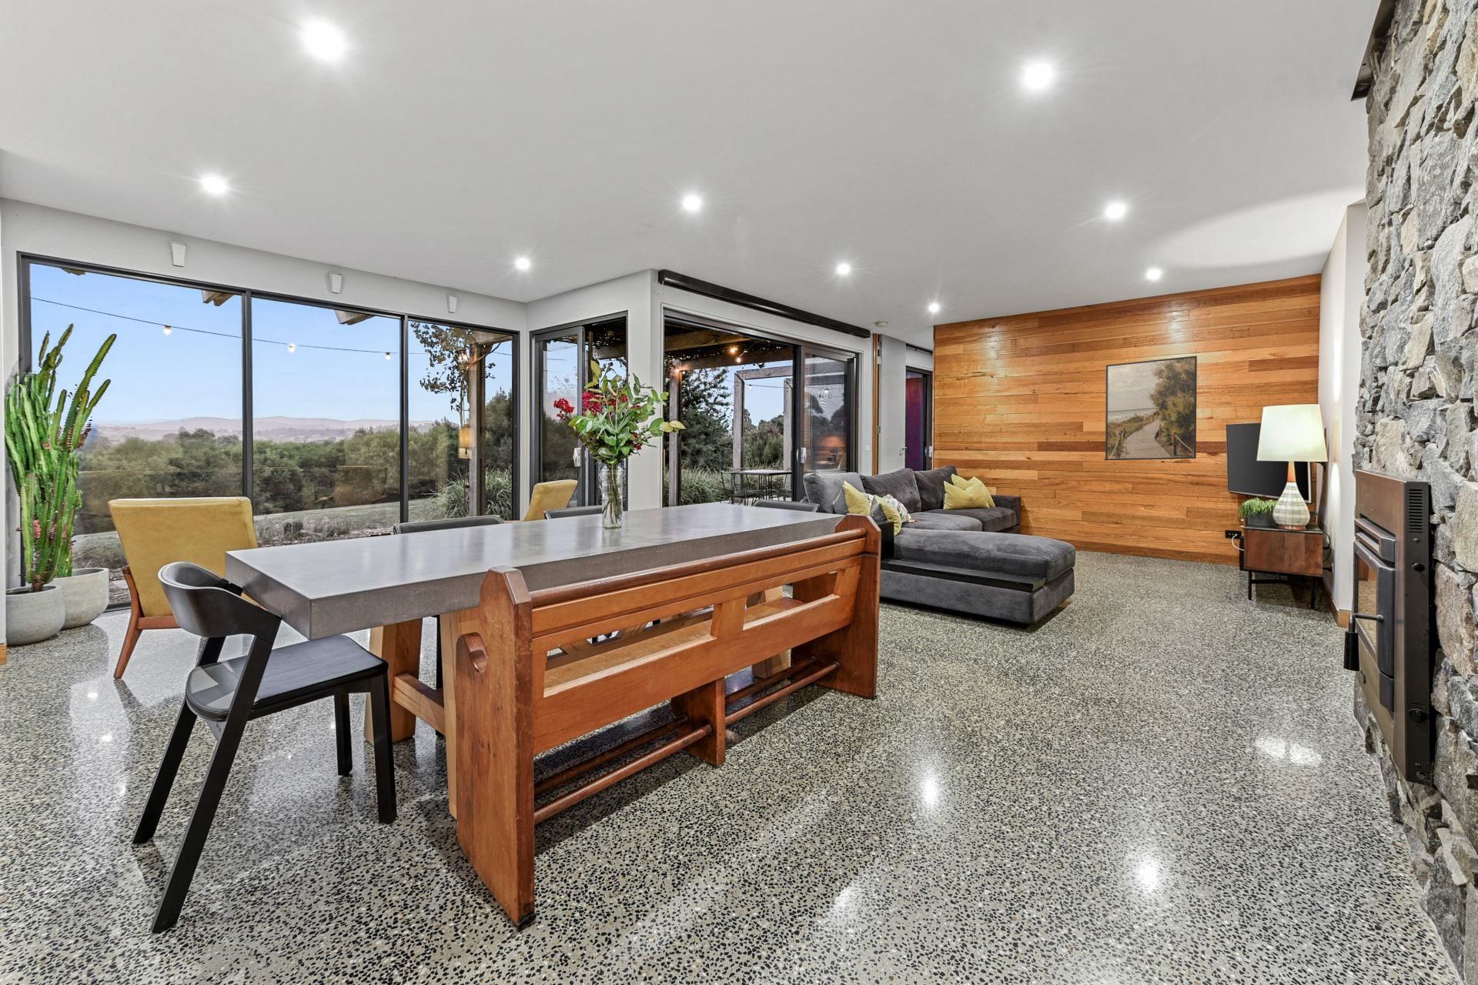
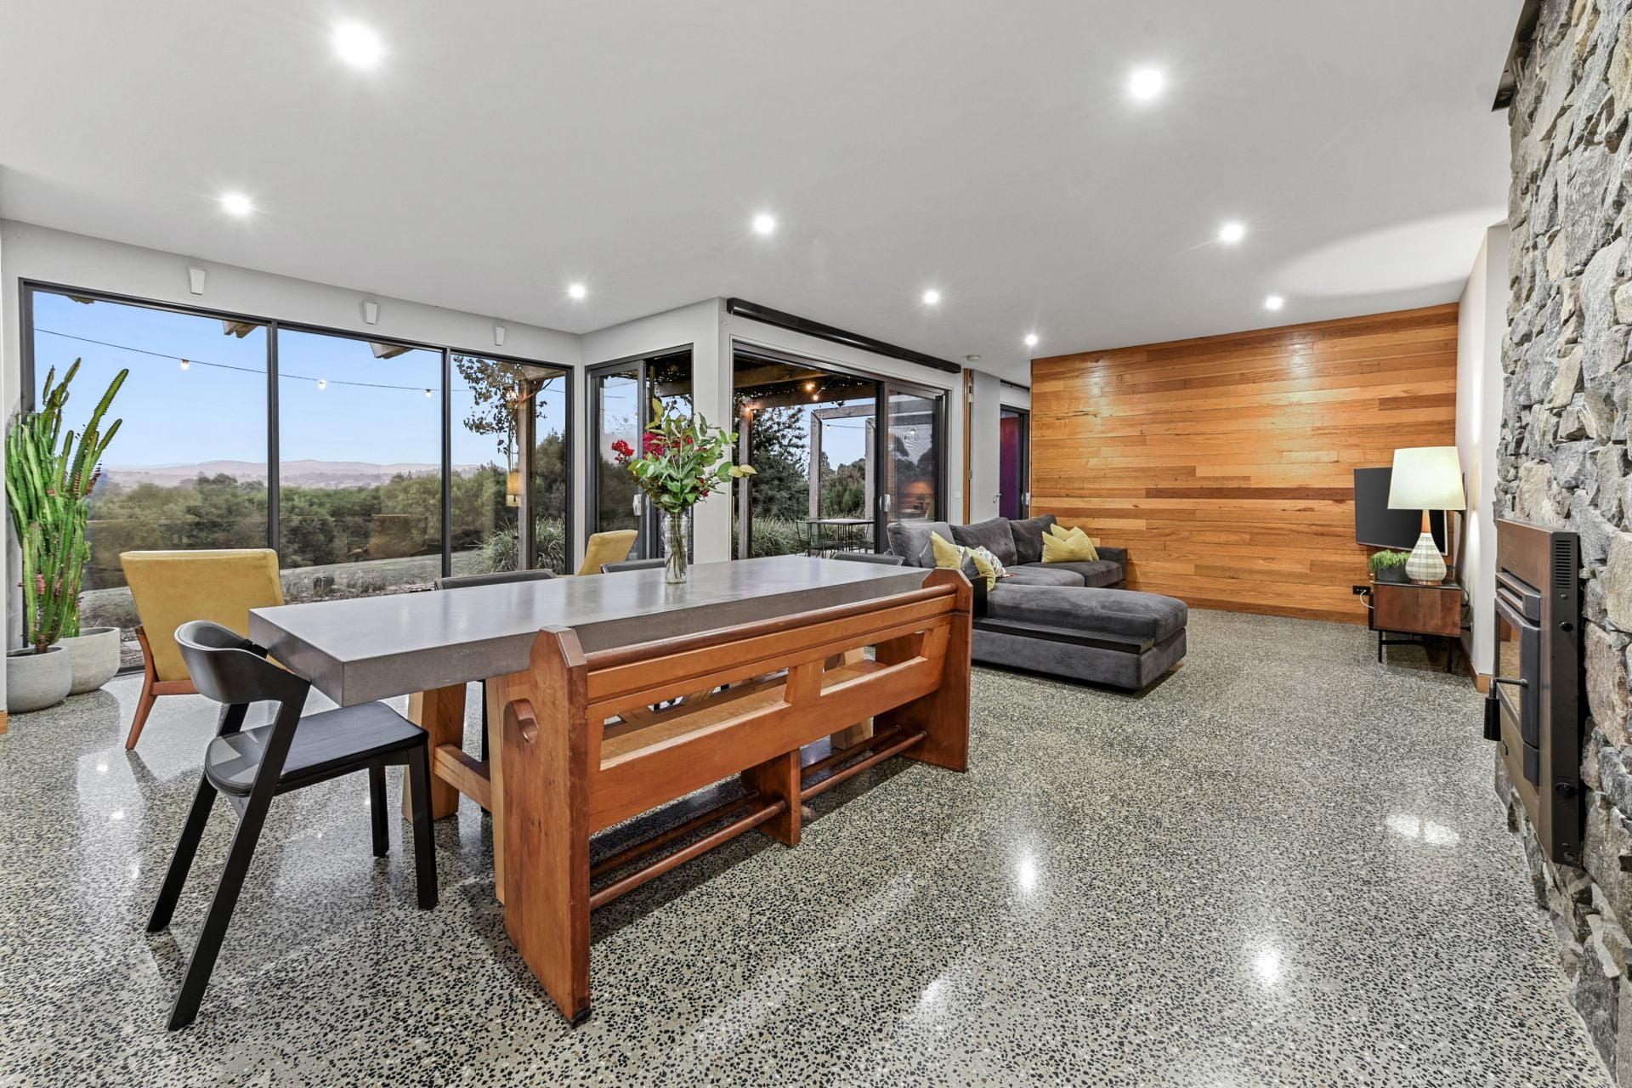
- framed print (1149, 410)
